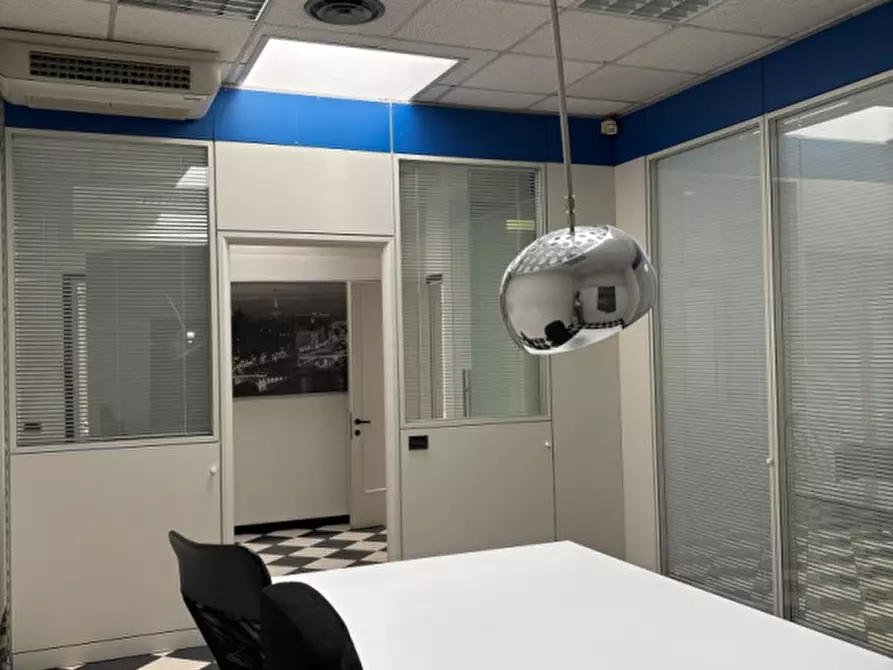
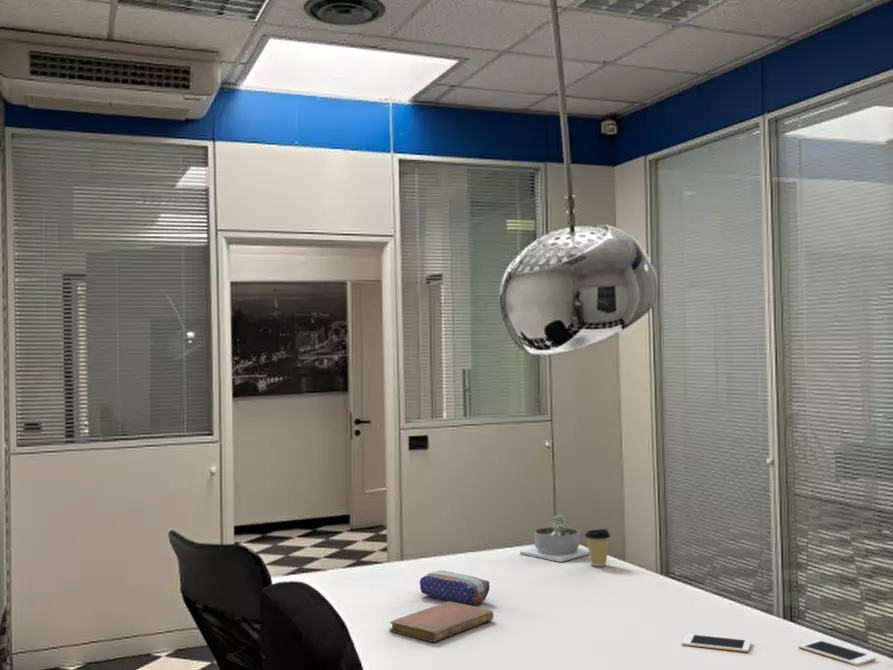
+ notebook (442, 620)
+ pencil case (454, 586)
+ coffee cup (597, 547)
+ cell phone (836, 652)
+ cell phone (716, 642)
+ succulent planter (556, 533)
